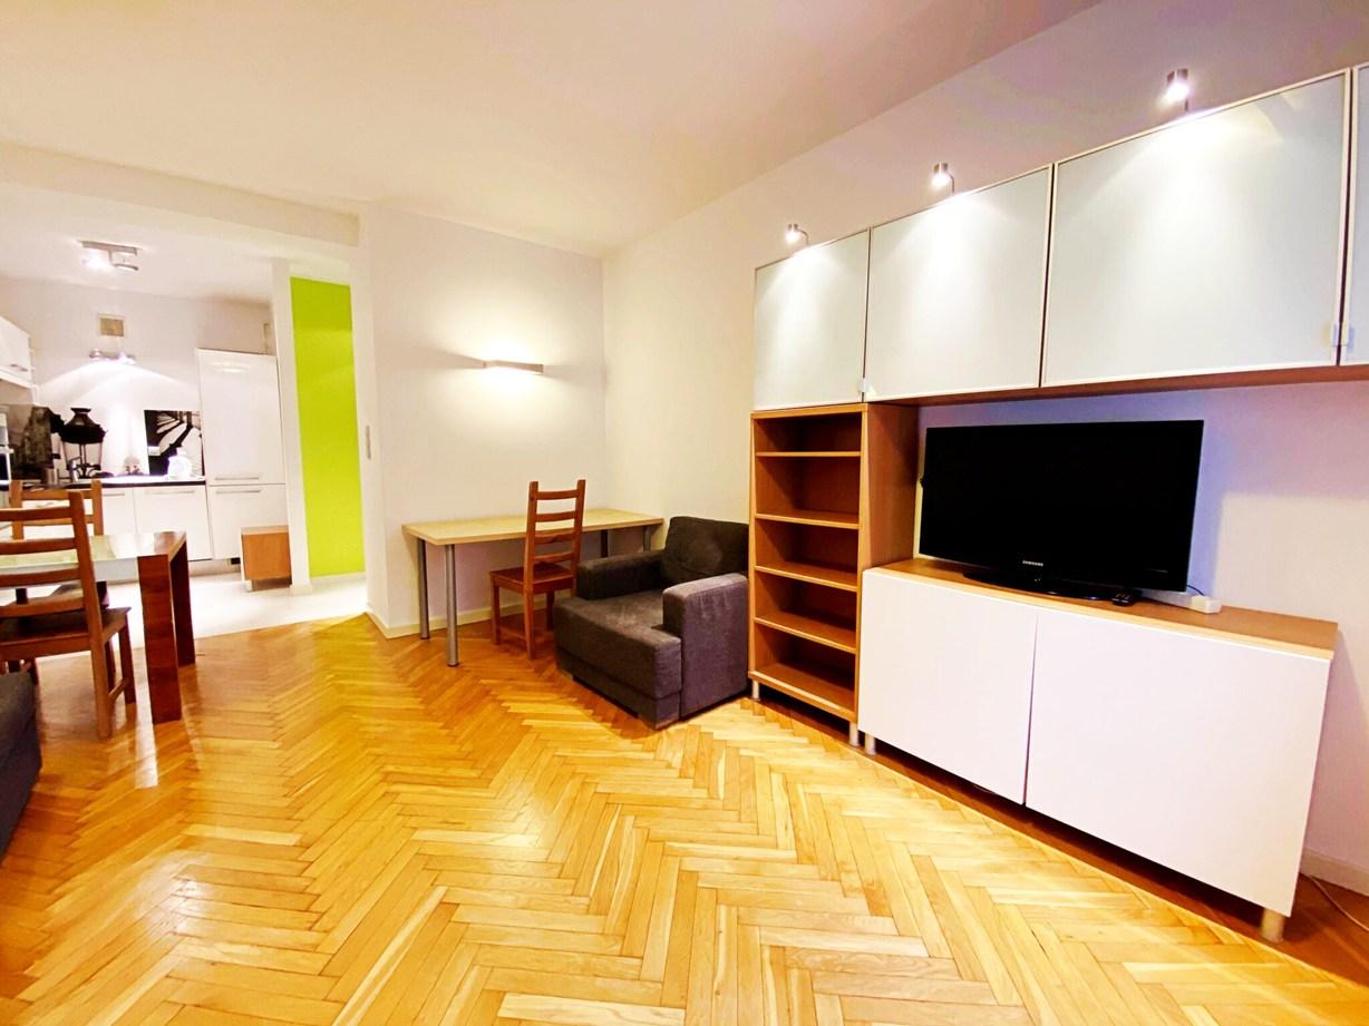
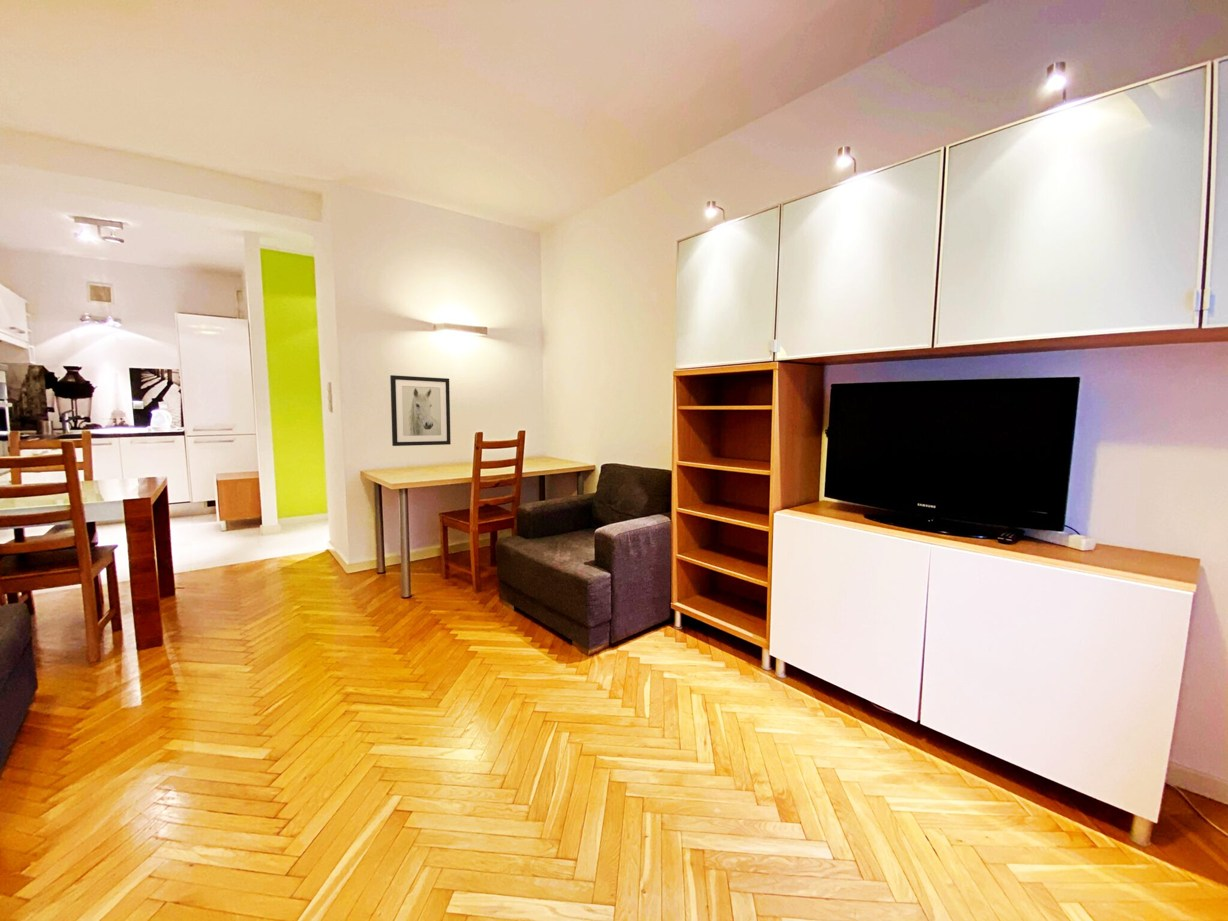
+ wall art (421, 411)
